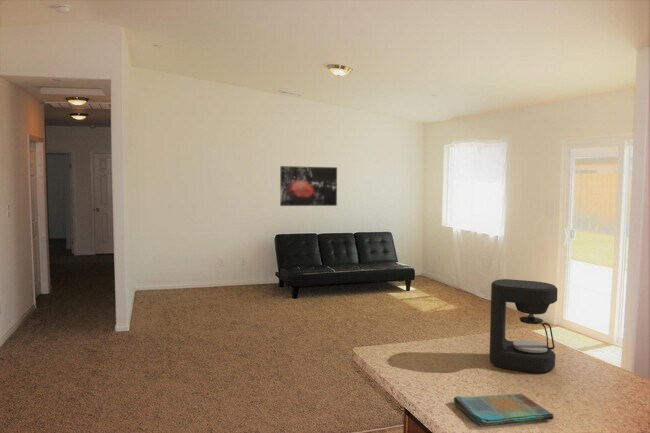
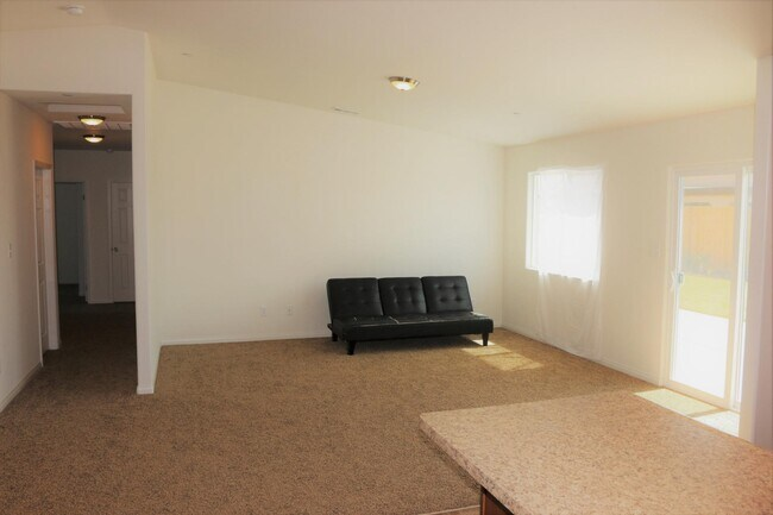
- coffee maker (523, 322)
- wall art (309, 186)
- dish towel (501, 407)
